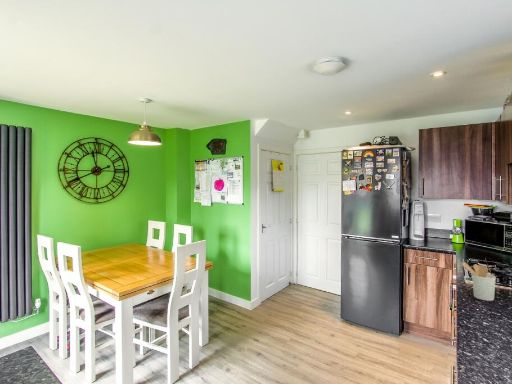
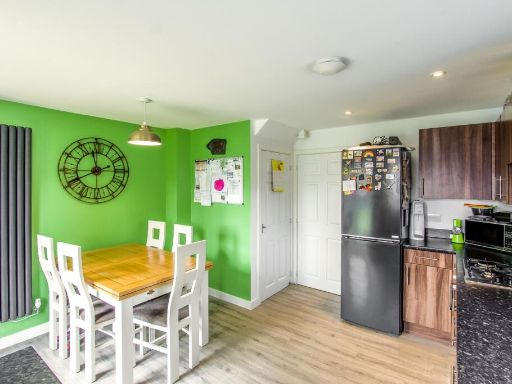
- utensil holder (477, 279)
